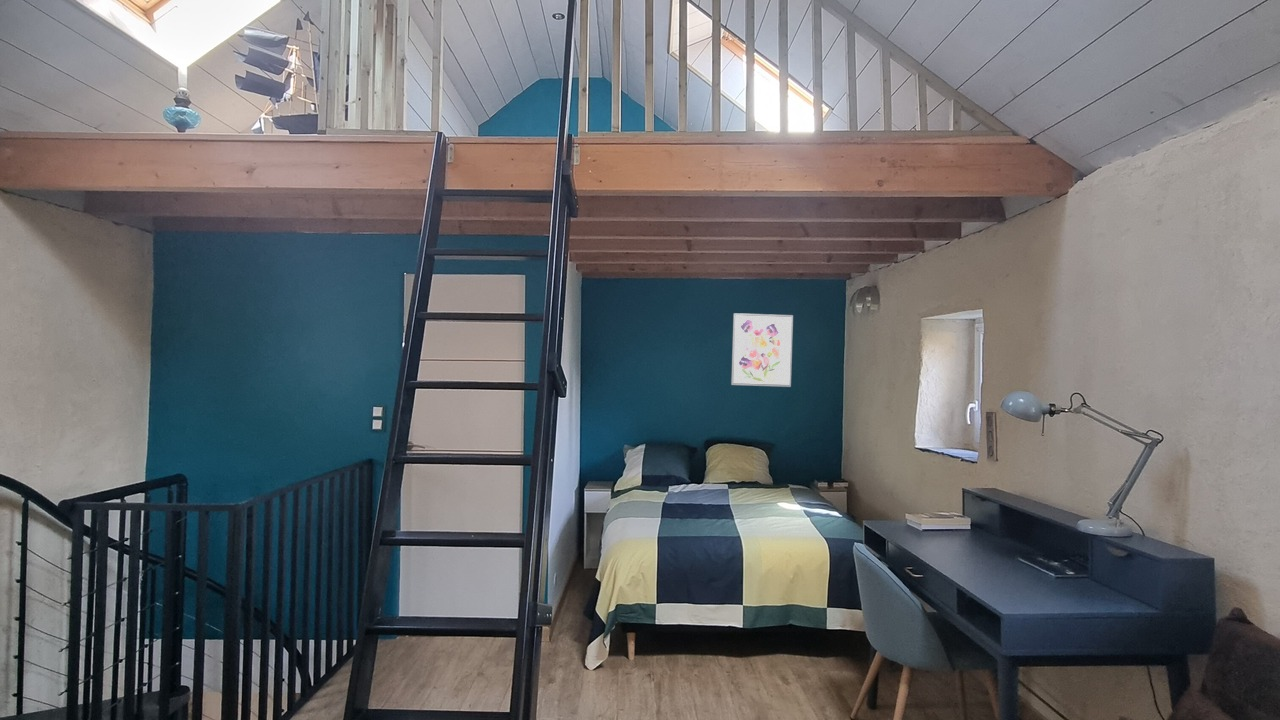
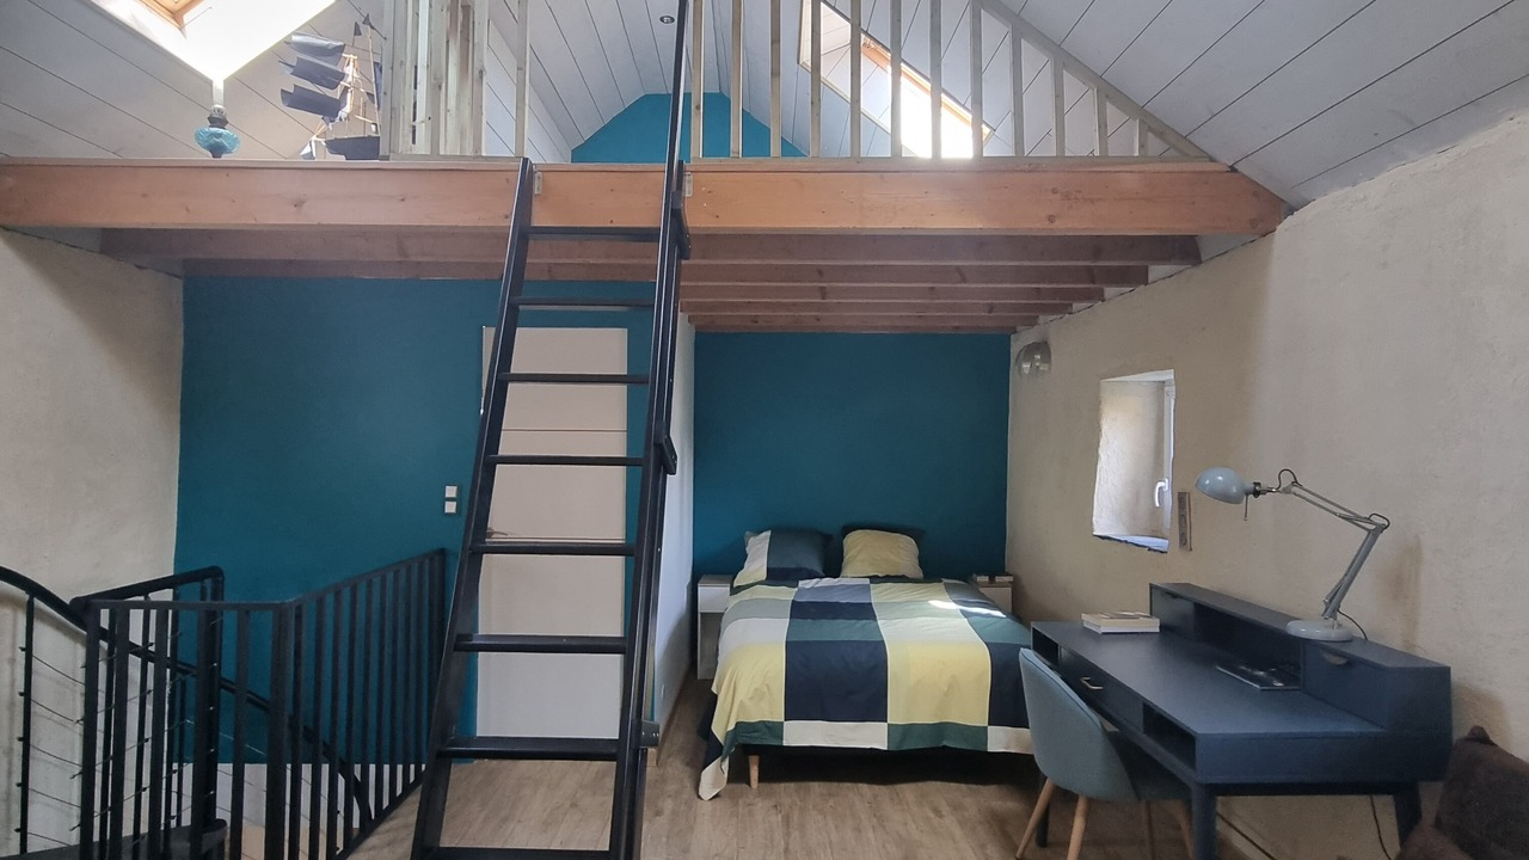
- wall art (762, 350)
